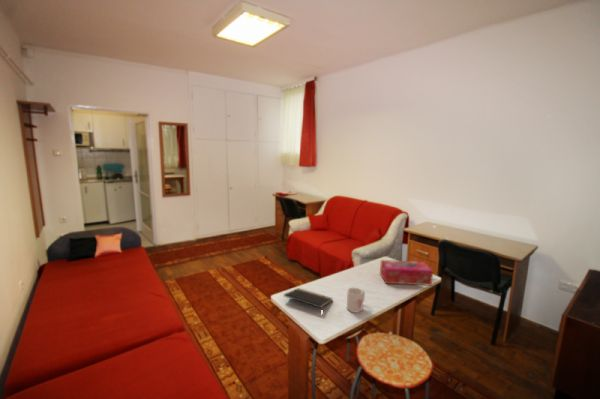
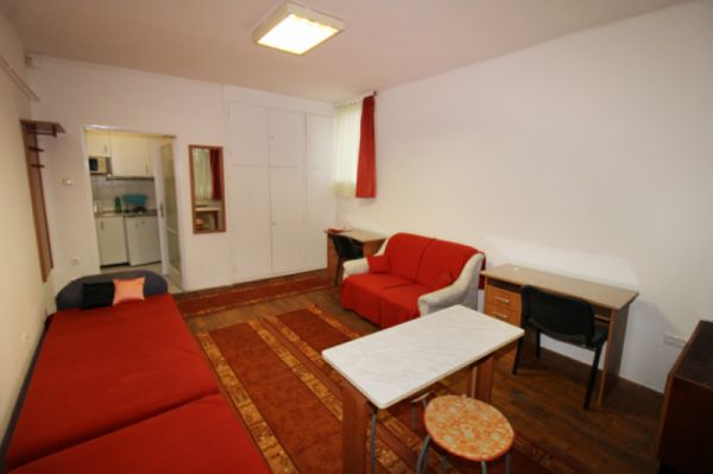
- tissue box (405, 272)
- mug (357, 298)
- notepad (308, 297)
